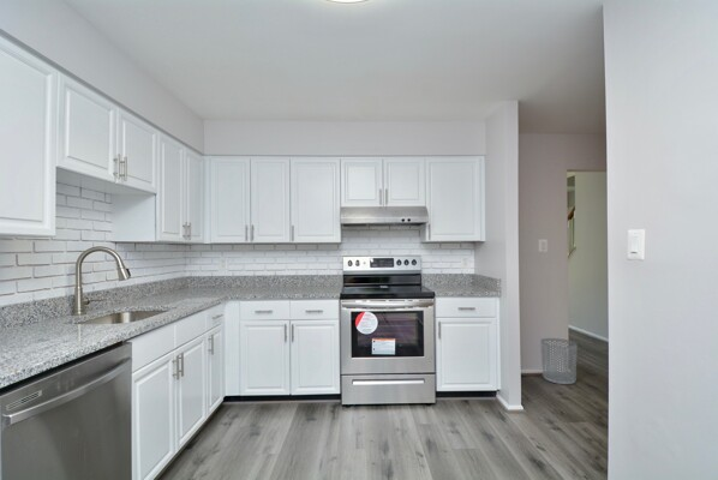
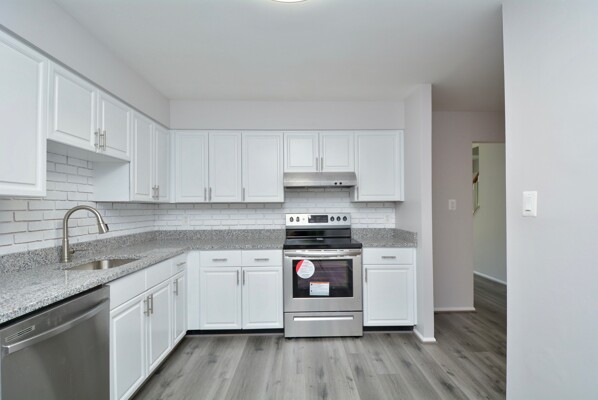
- waste bin (558, 361)
